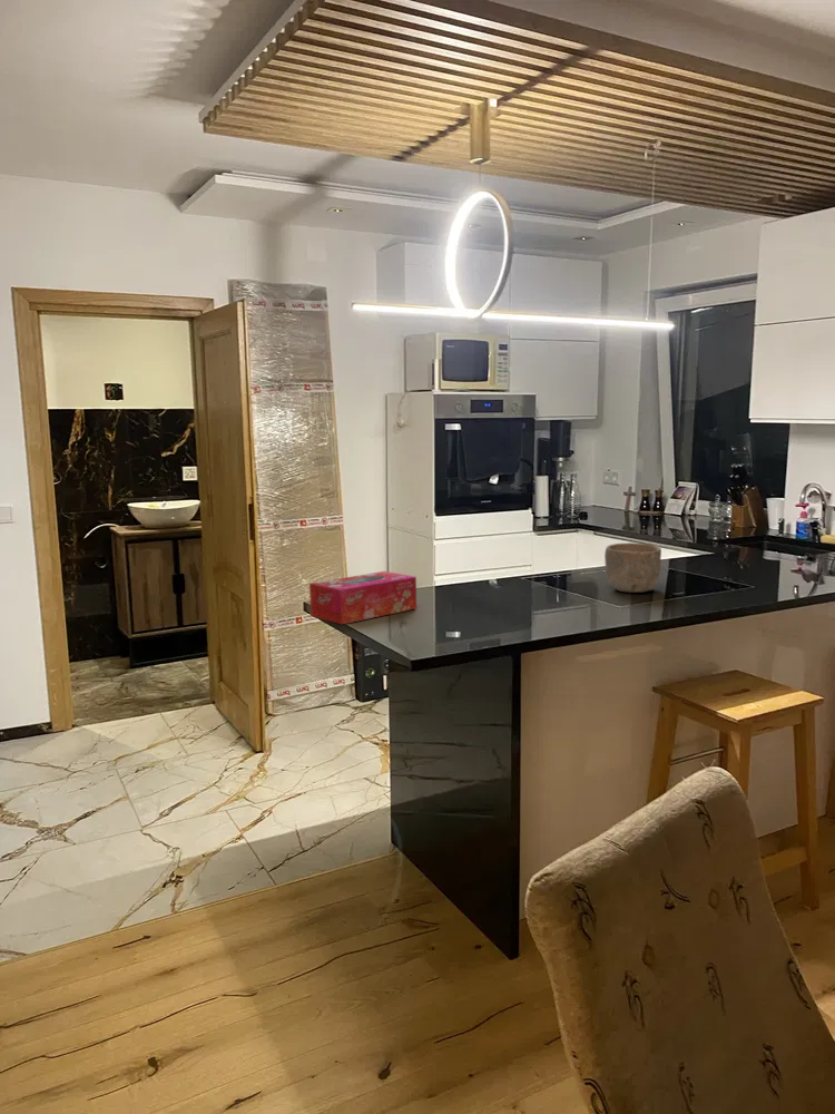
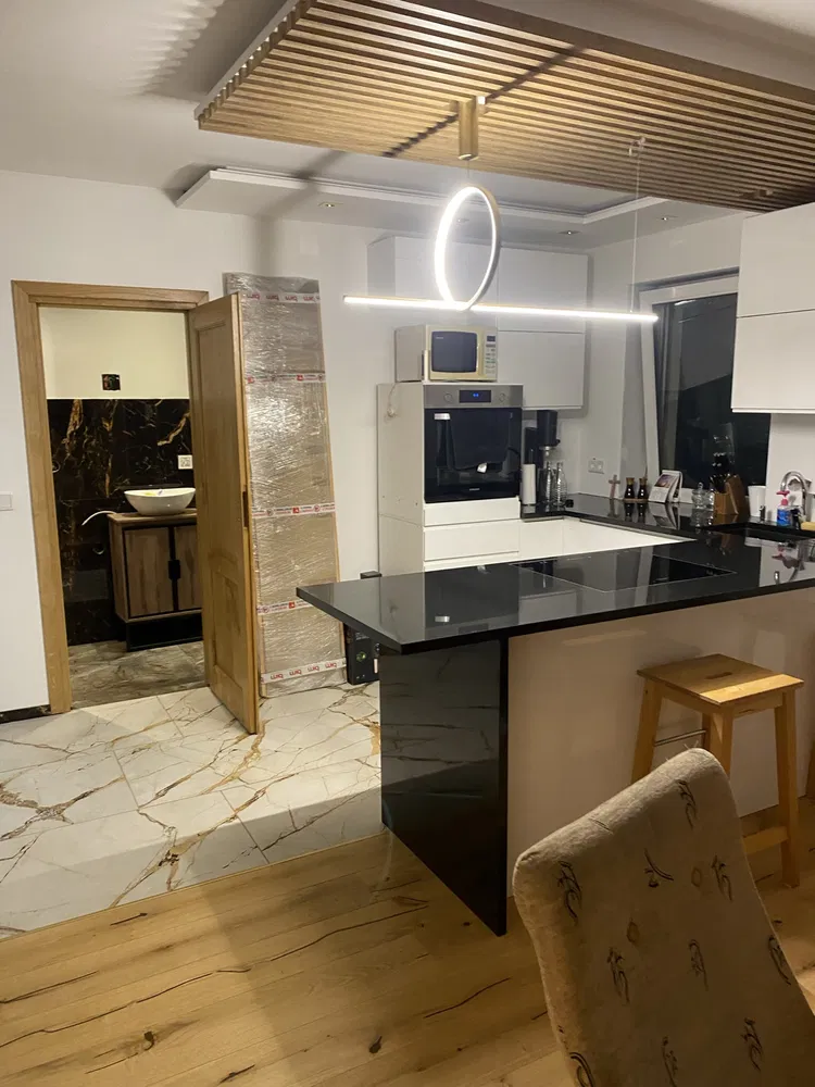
- bowl (632, 568)
- tissue box (364, 596)
